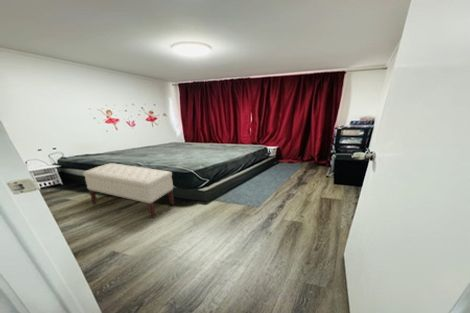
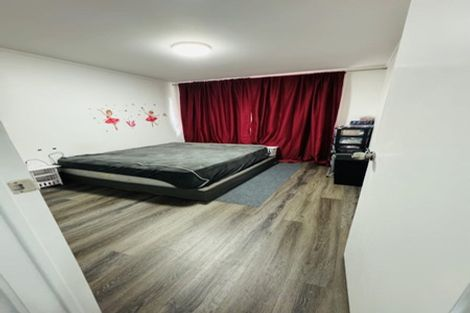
- bench (130, 187)
